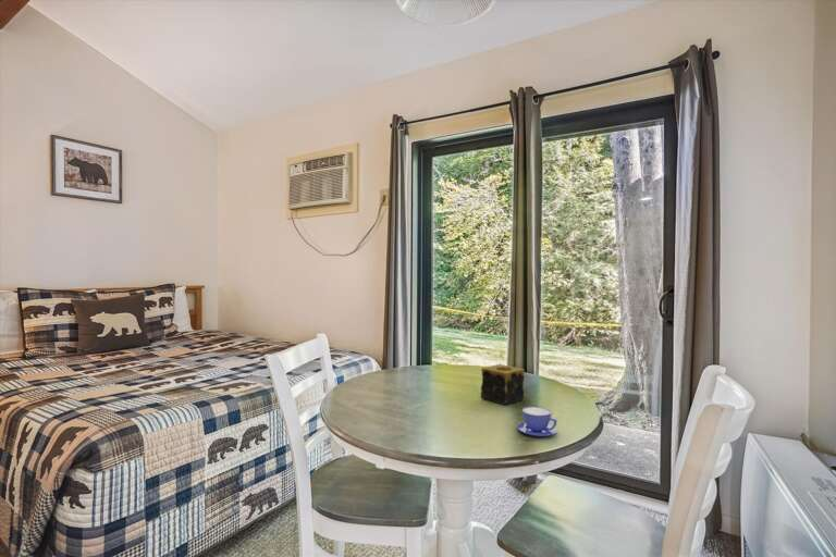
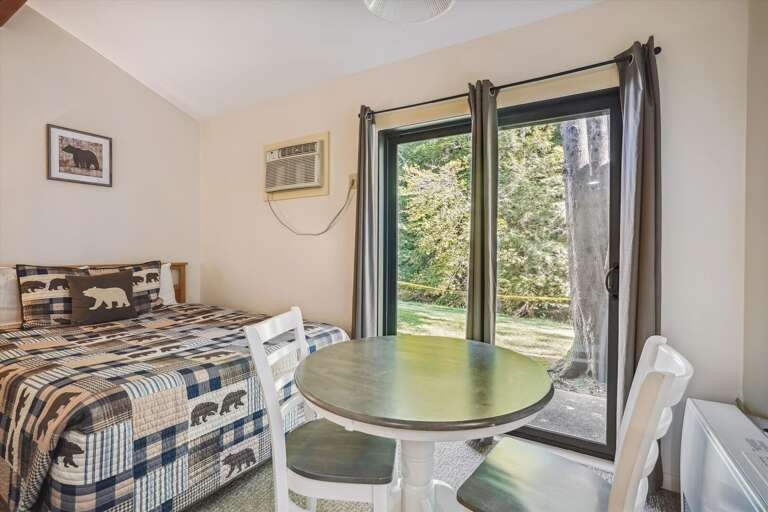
- candle (502, 383)
- teacup (537, 421)
